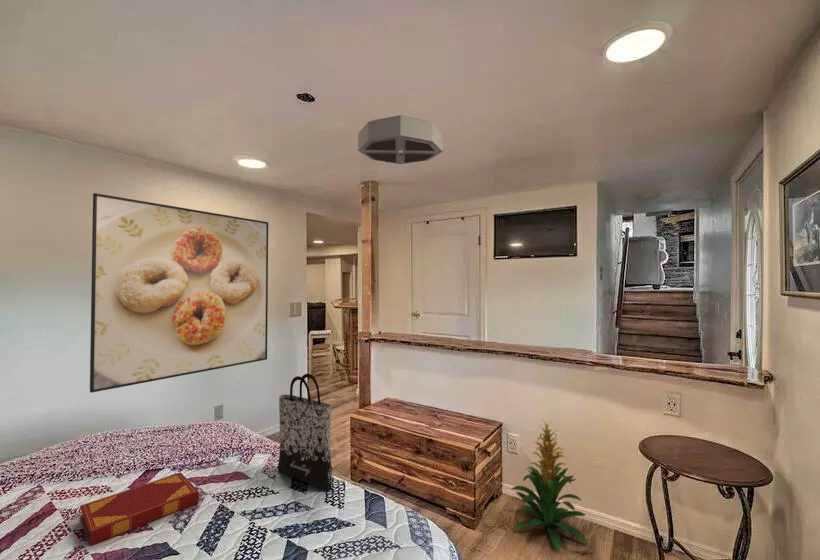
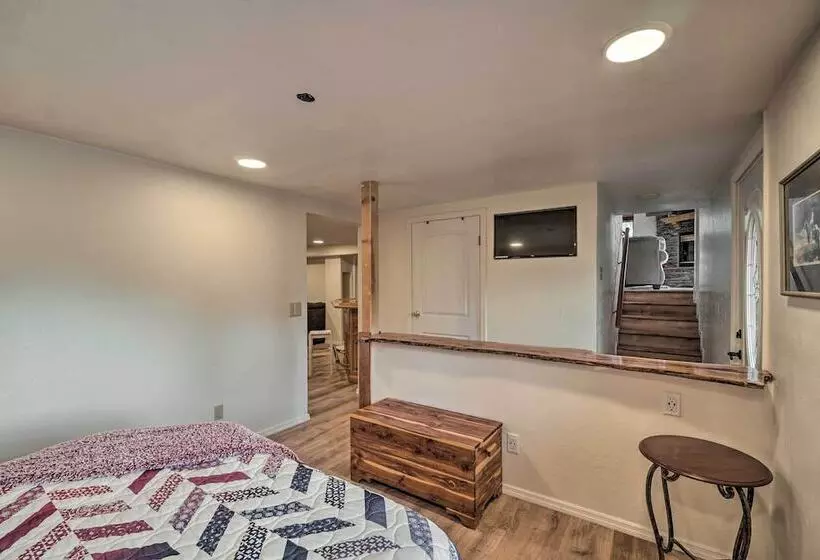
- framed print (195, 291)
- hardback book (141, 504)
- ceiling light (400, 142)
- indoor plant (548, 473)
- tote bag (304, 426)
